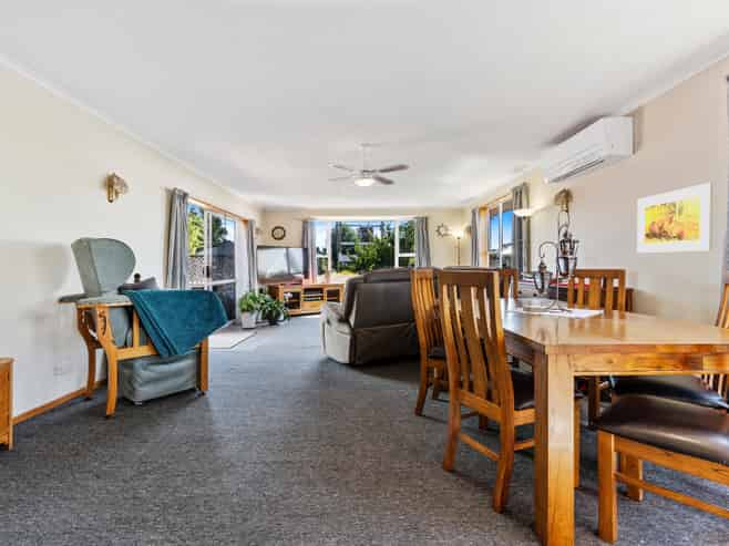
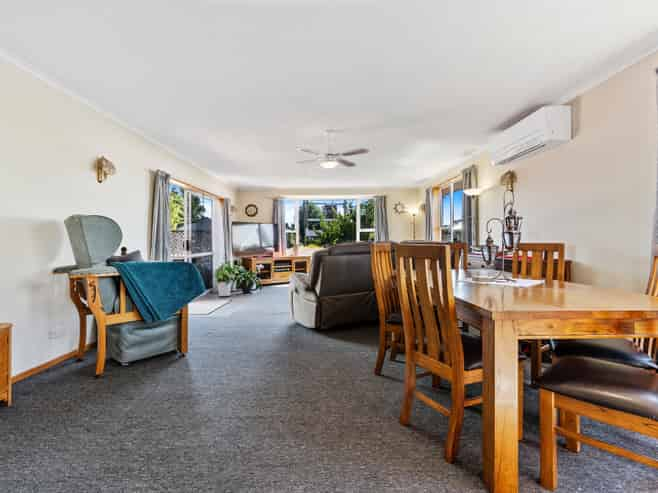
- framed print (670, 222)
